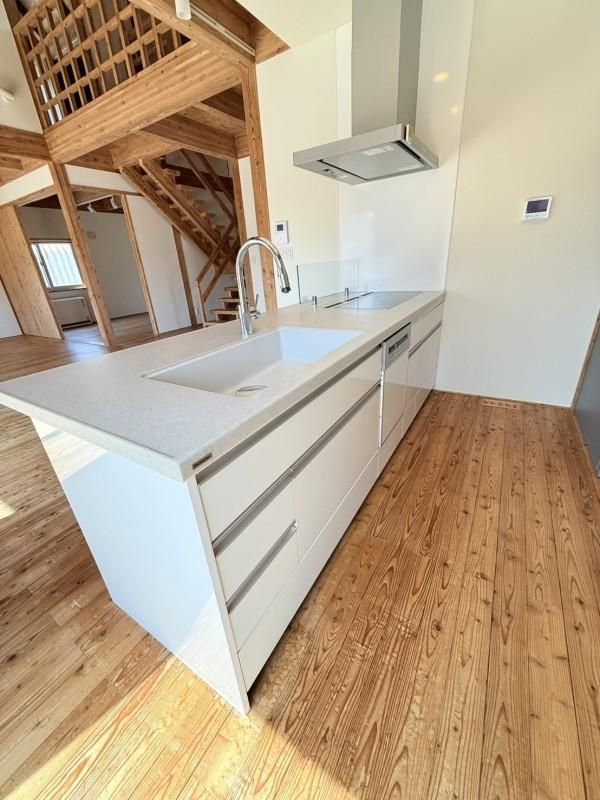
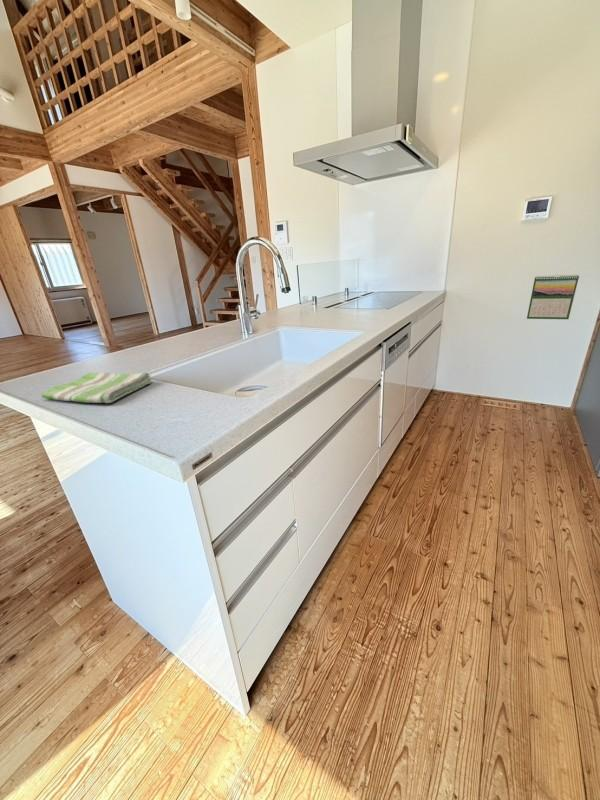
+ dish towel (98, 384)
+ calendar (551, 297)
